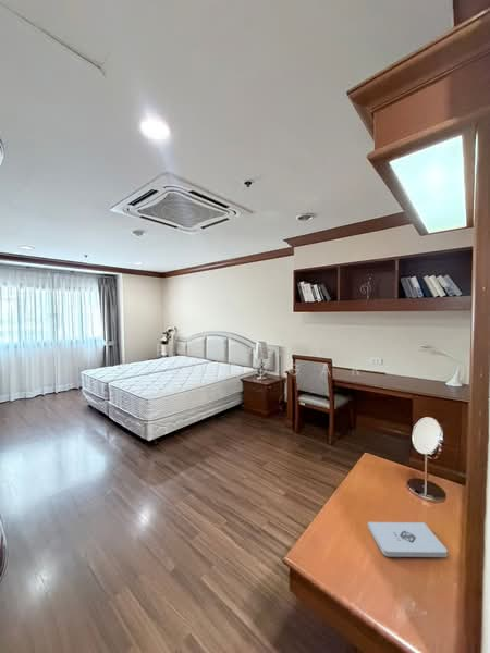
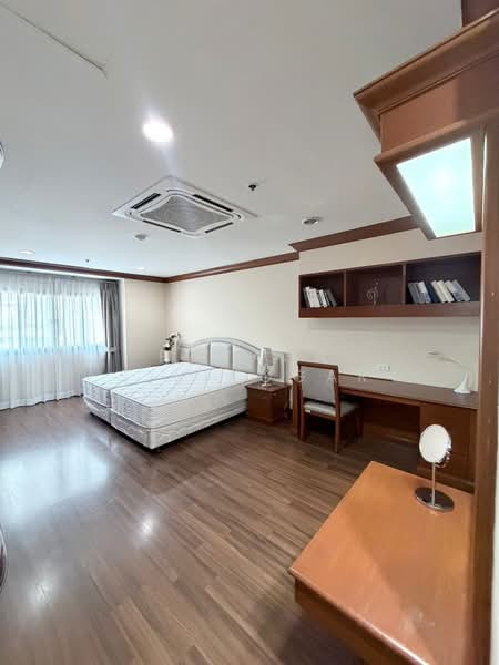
- notepad (405, 538)
